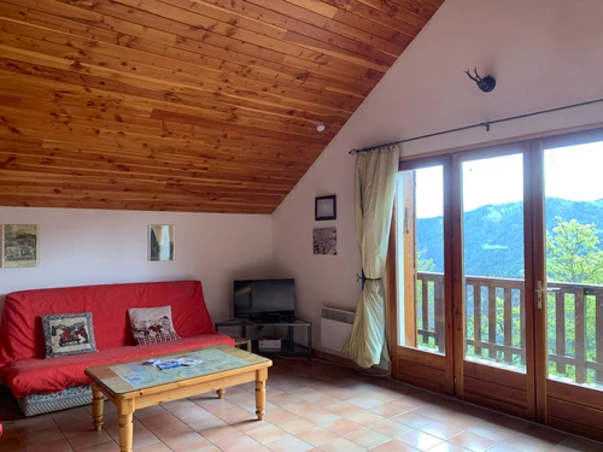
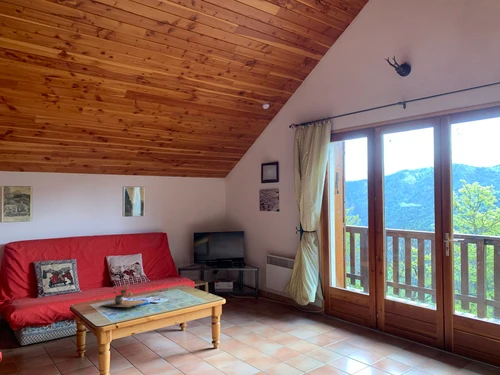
+ succulent plant (125, 295)
